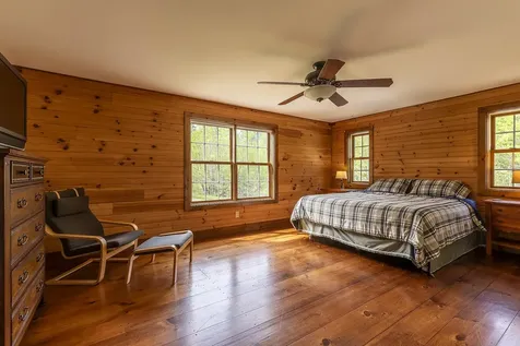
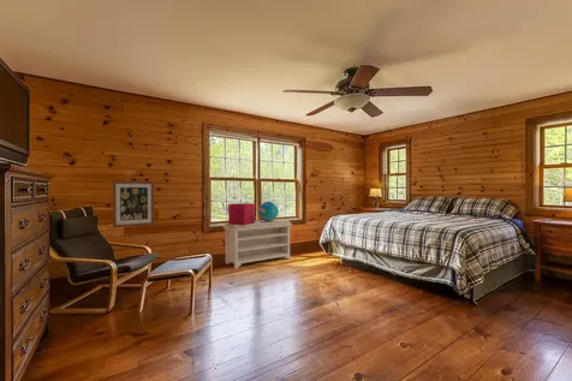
+ wall art (133, 203)
+ storage bin (242, 213)
+ bench (258, 240)
+ decorative globe (268, 210)
